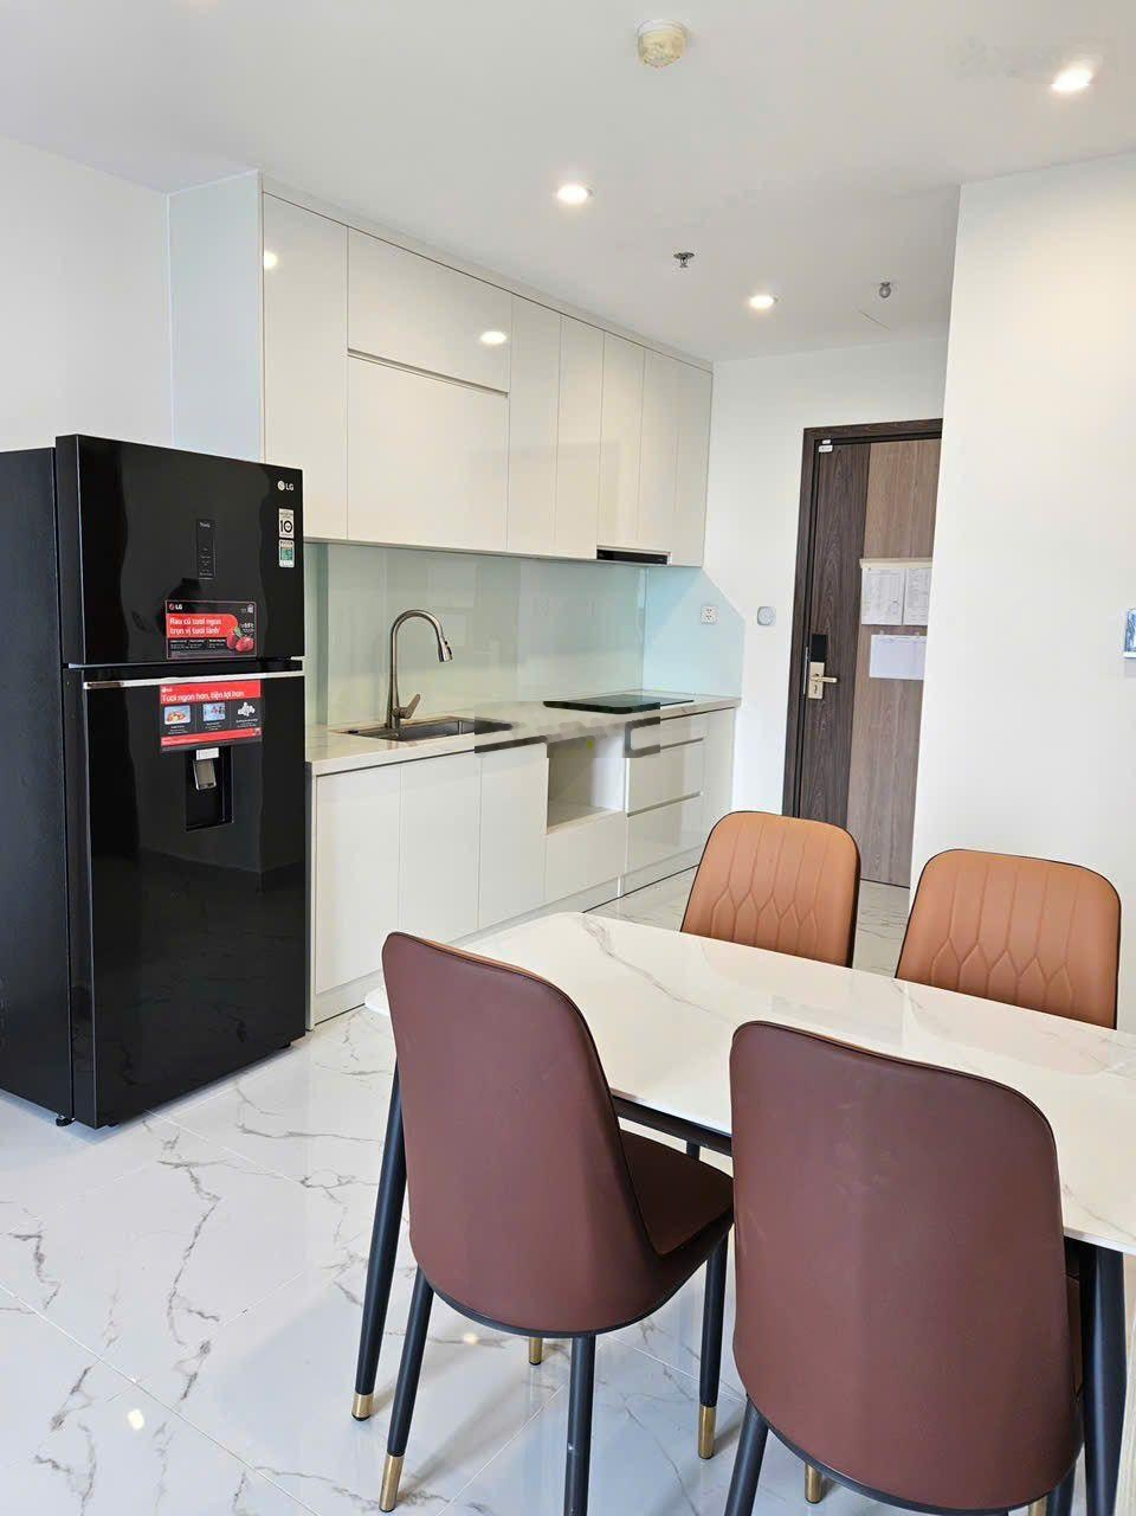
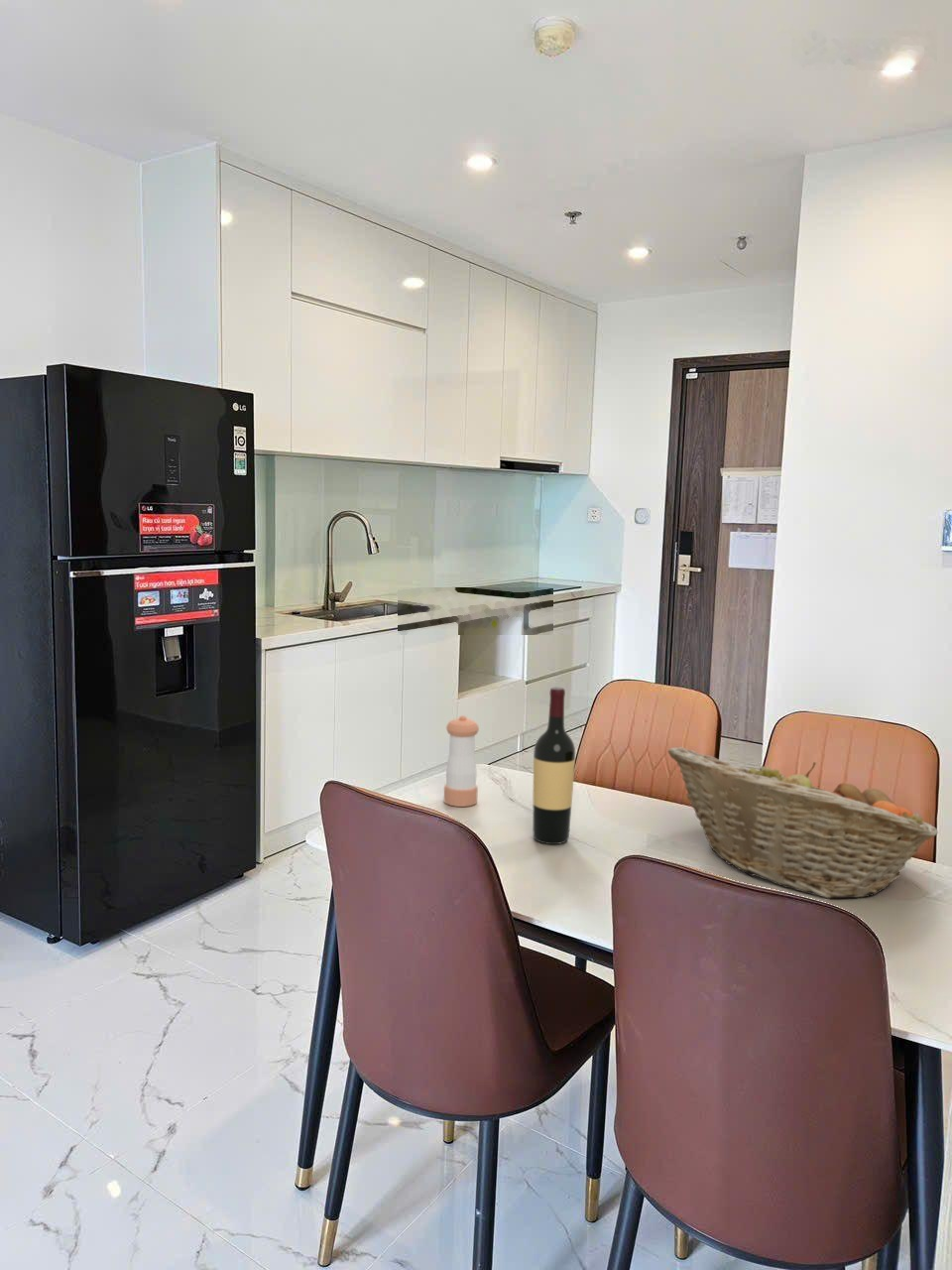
+ pepper shaker (461, 758)
+ wine bottle (553, 764)
+ fruit basket (791, 809)
